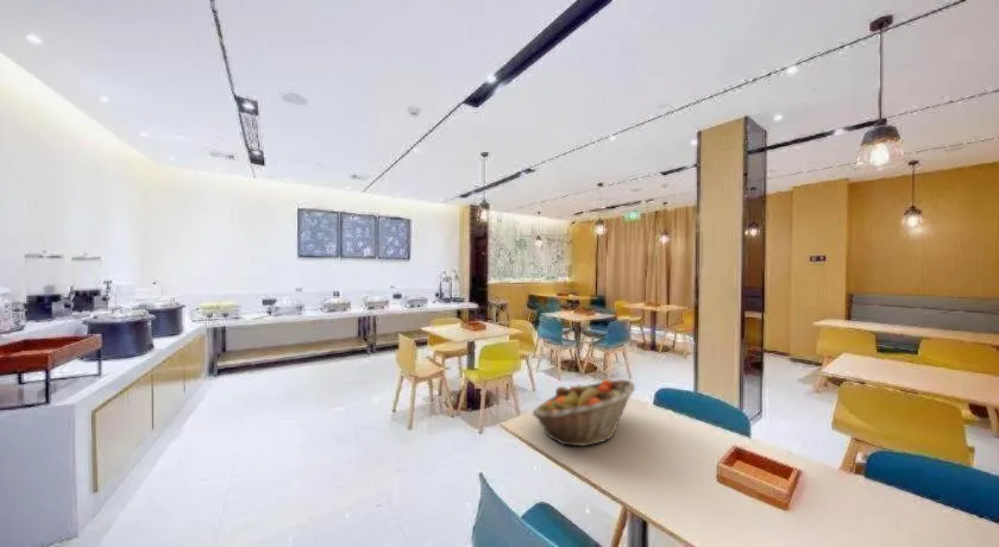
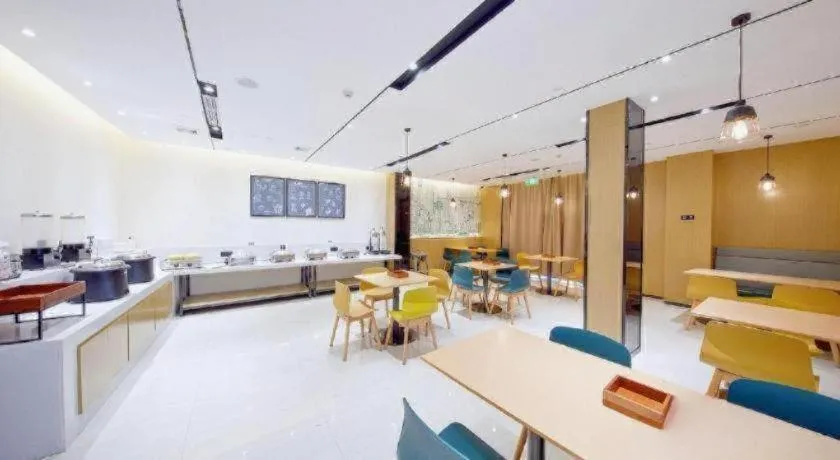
- fruit basket (584, 405)
